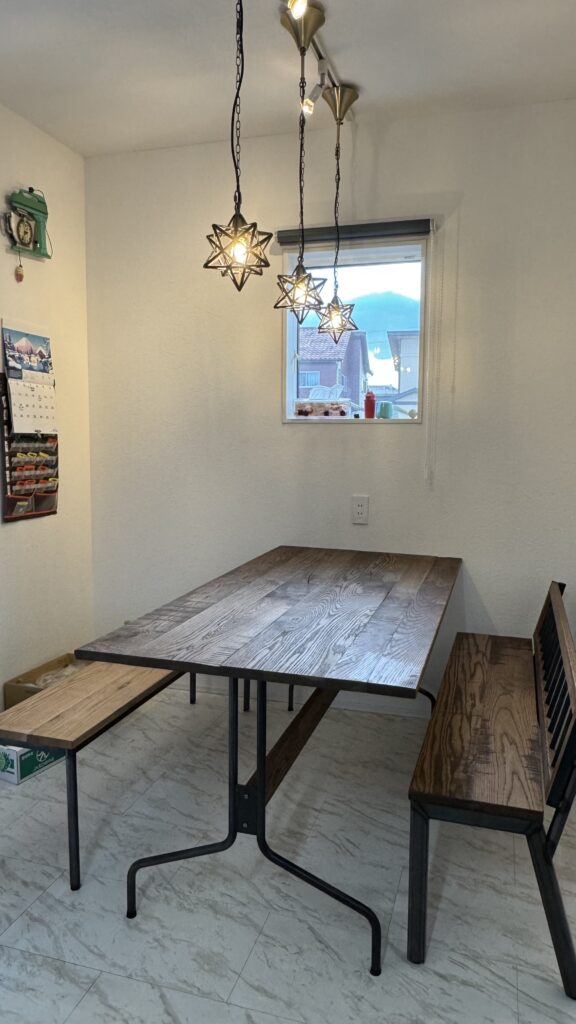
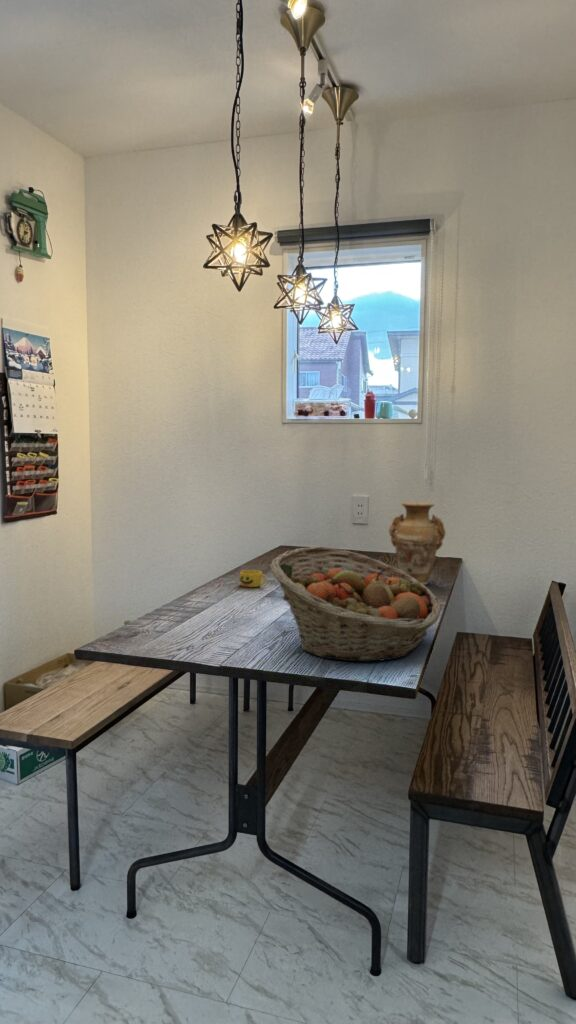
+ cup (253, 579)
+ fruit basket (356, 598)
+ vase (415, 542)
